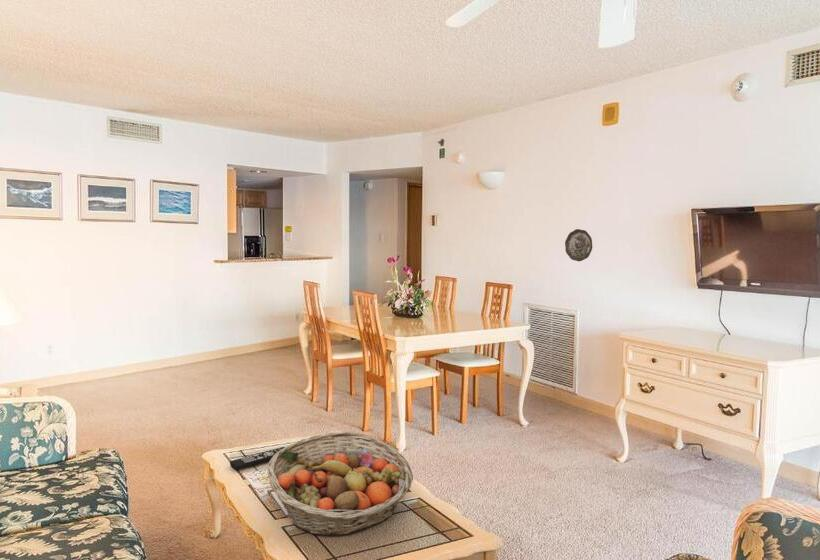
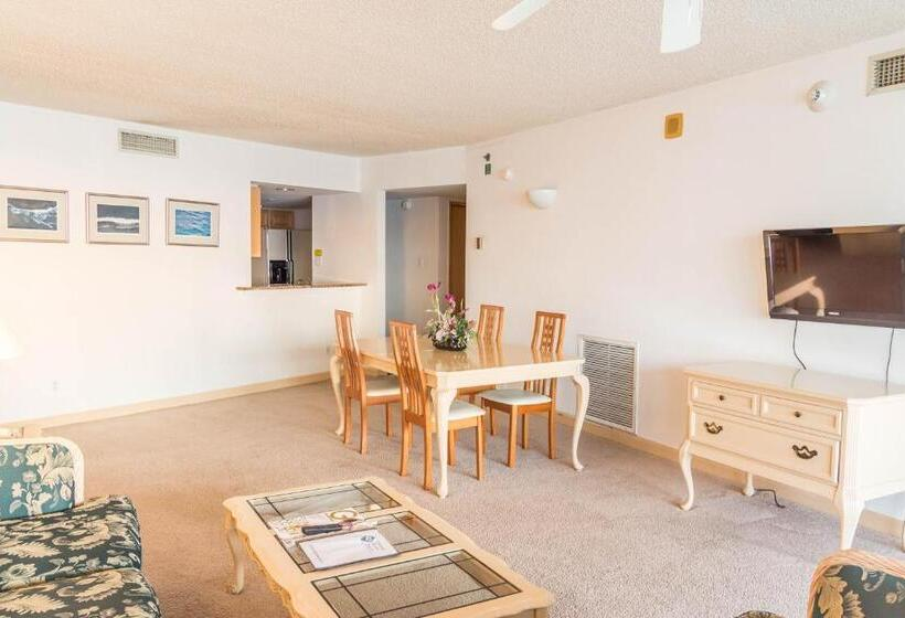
- fruit basket (341, 481)
- remote control (261, 458)
- decorative plate (579, 245)
